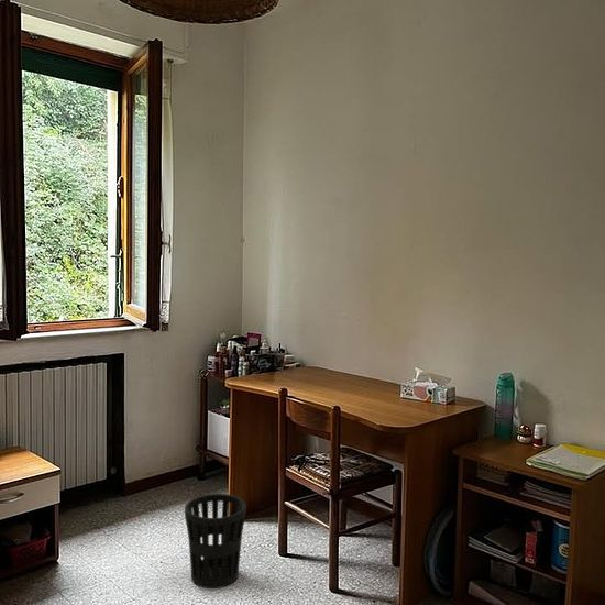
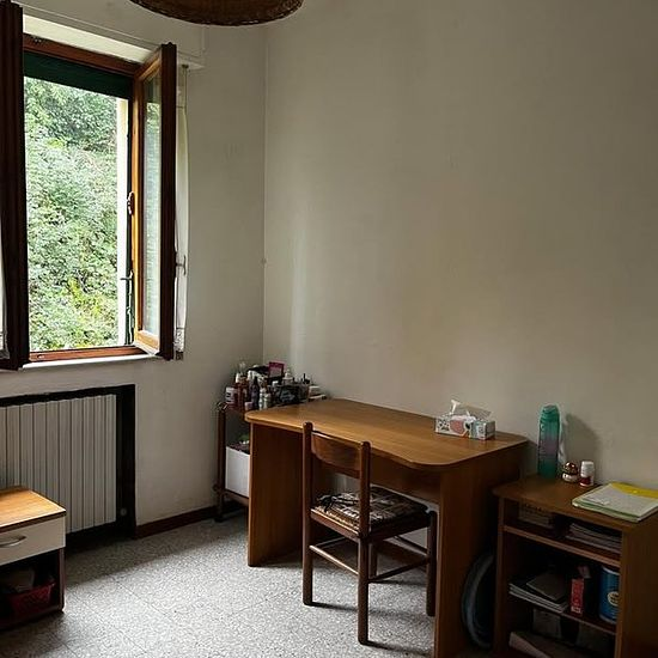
- wastebasket (215, 540)
